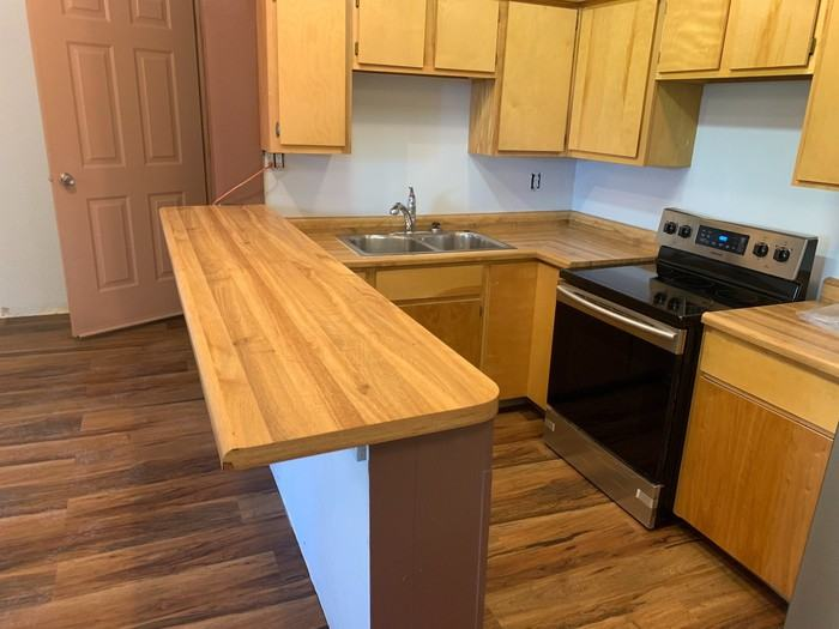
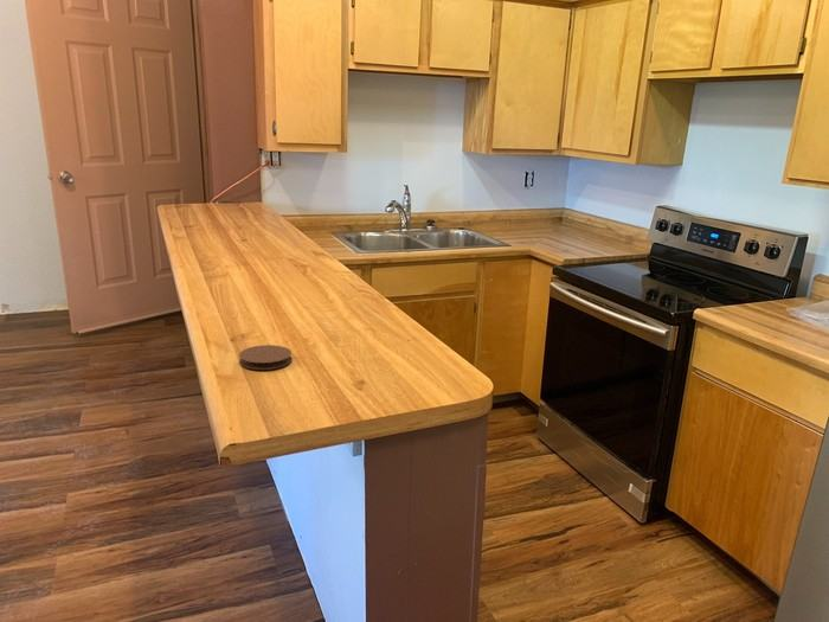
+ coaster (265, 357)
